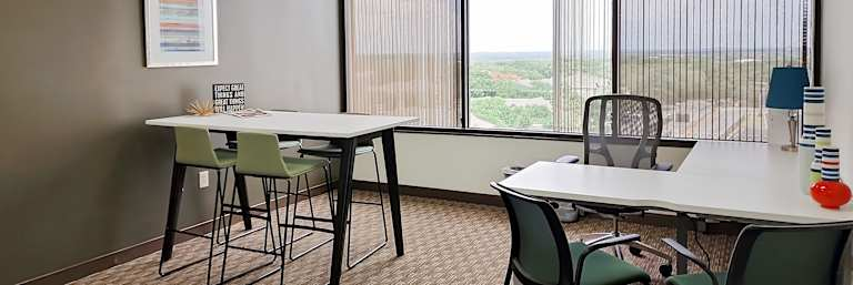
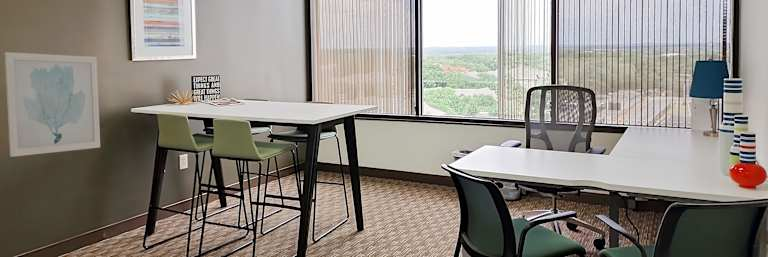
+ wall art (56, 103)
